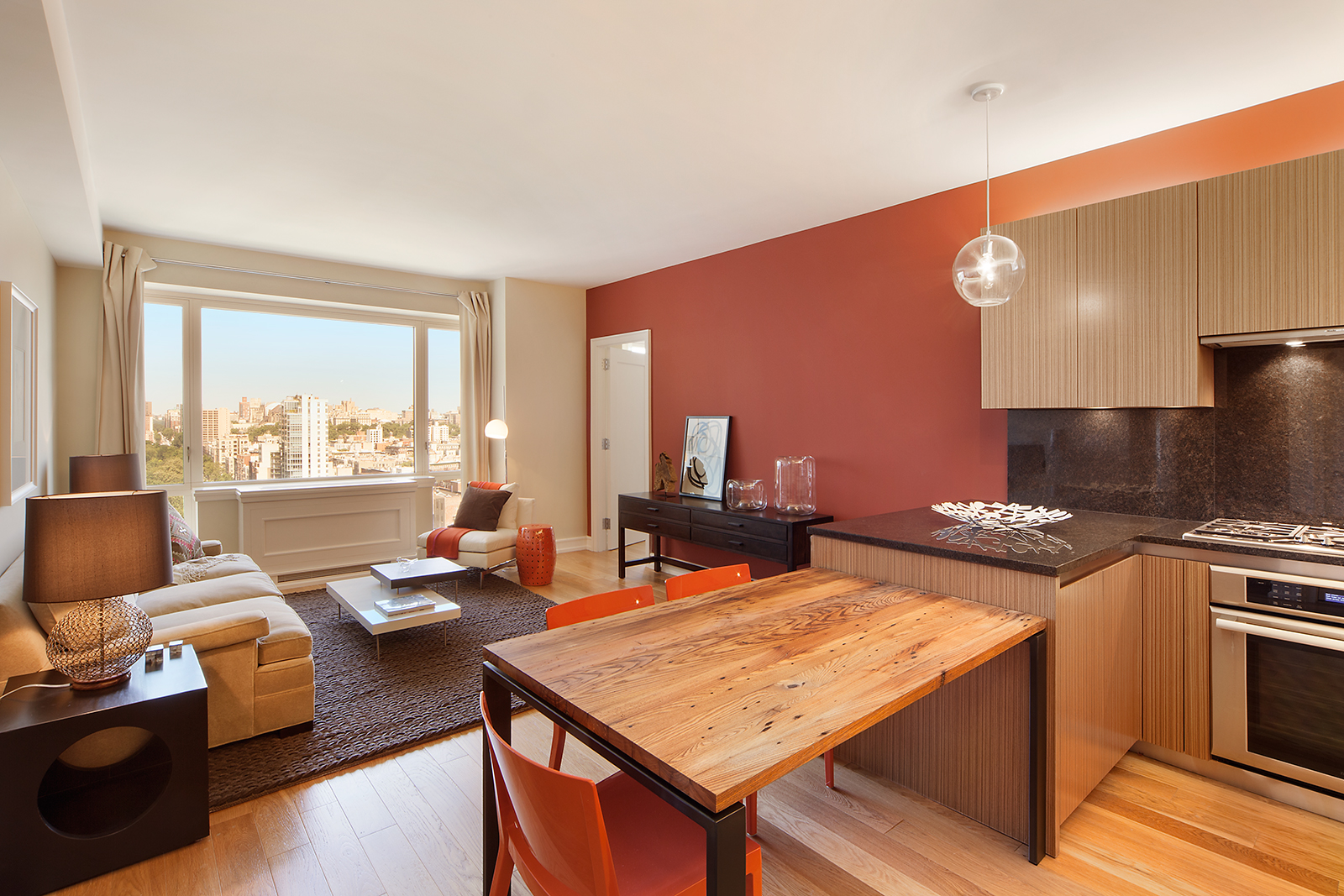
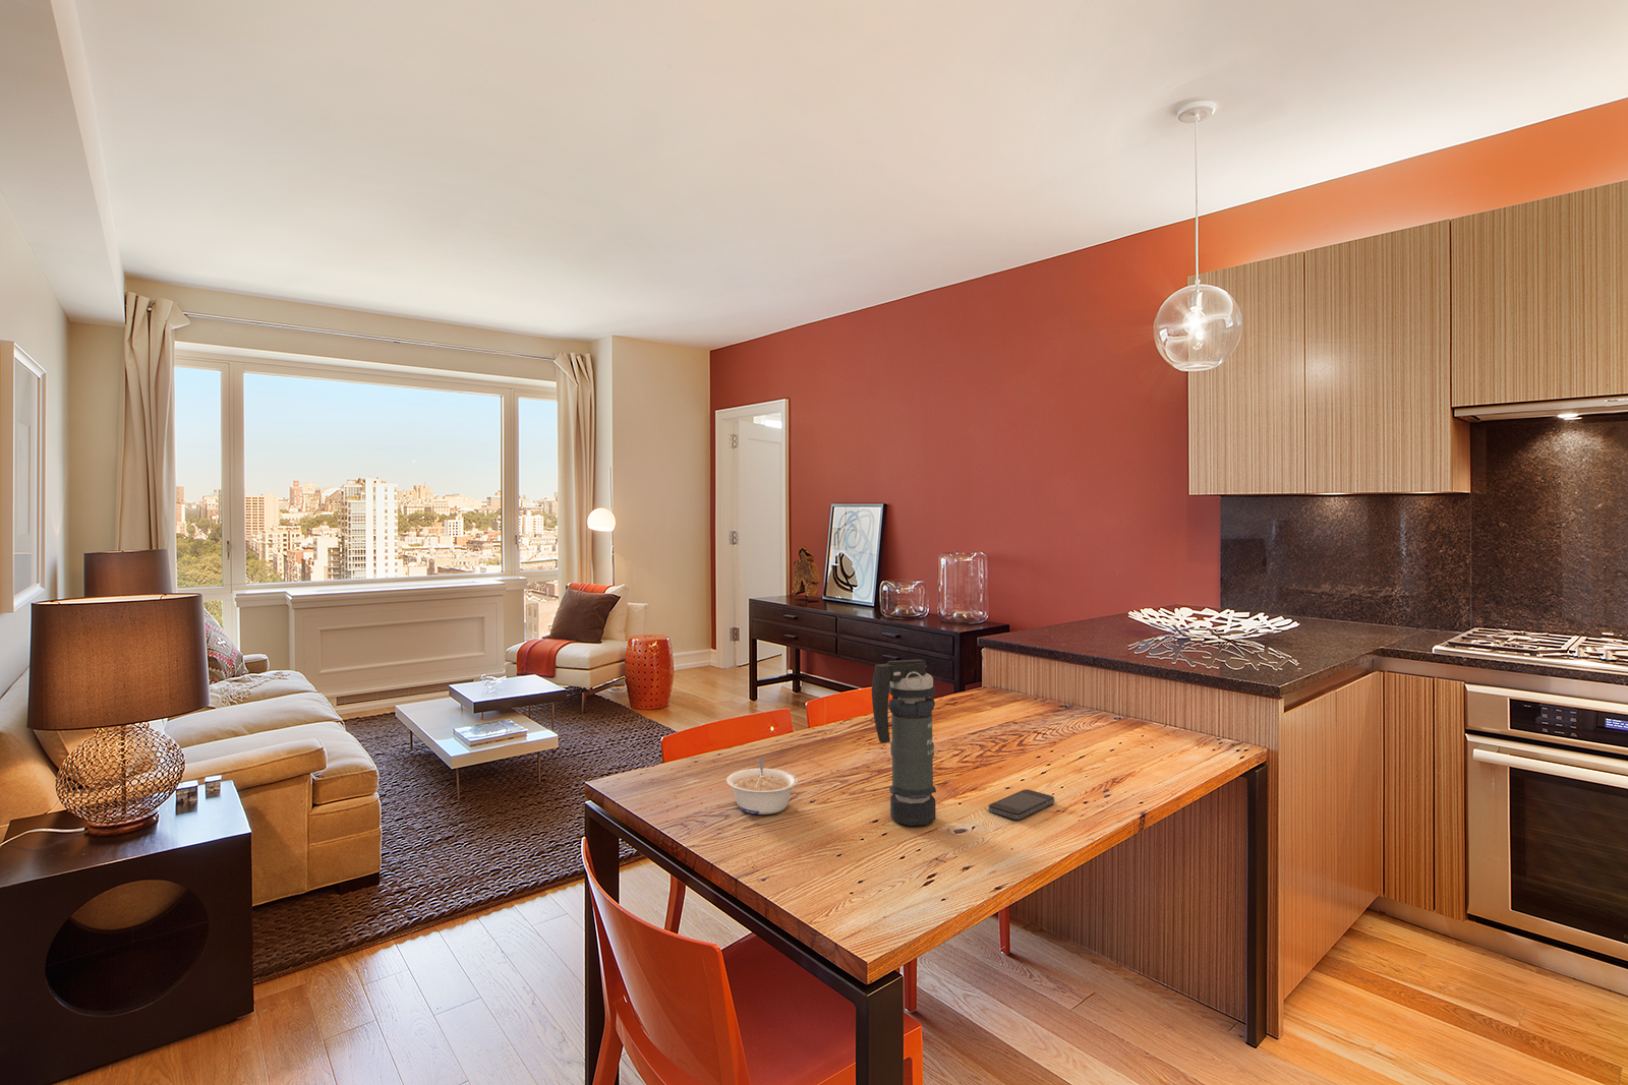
+ smoke grenade (904, 740)
+ smartphone (1021, 803)
+ legume (759, 788)
